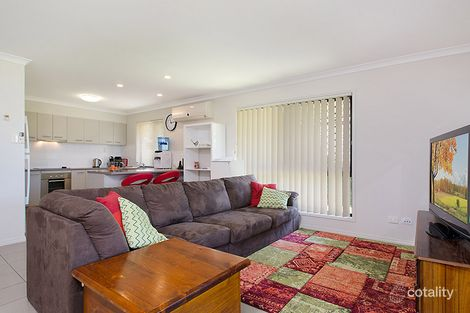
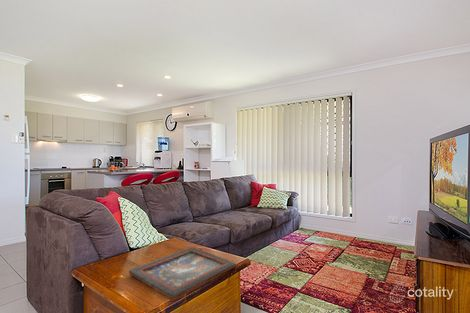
+ decorative tray (184, 268)
